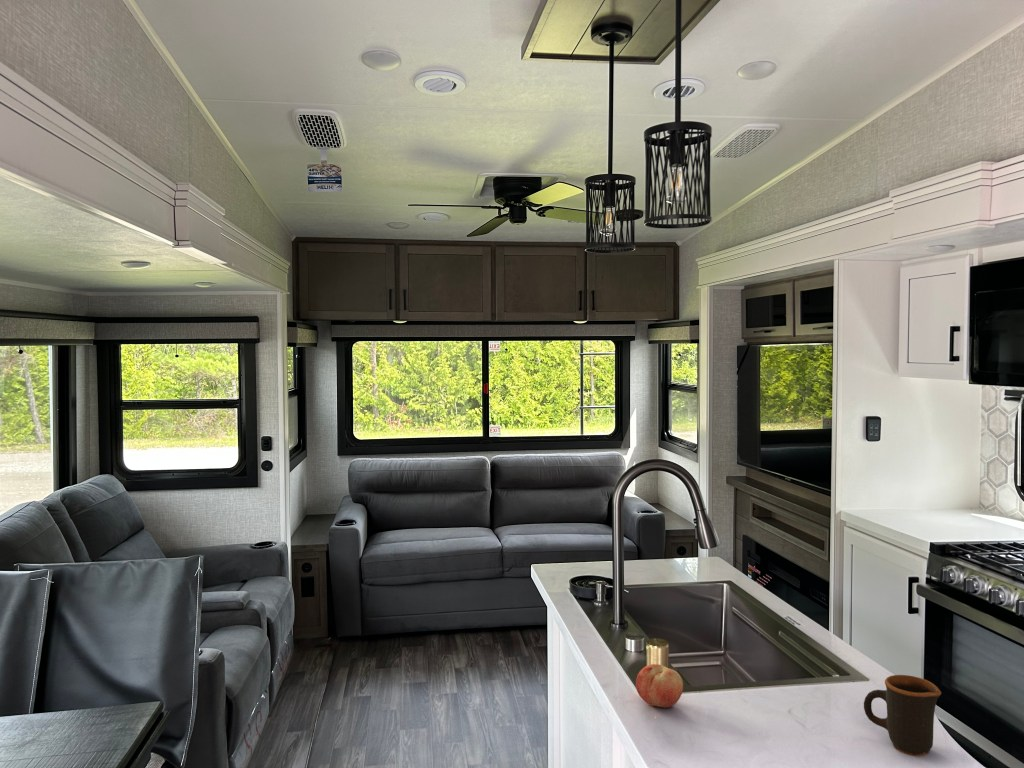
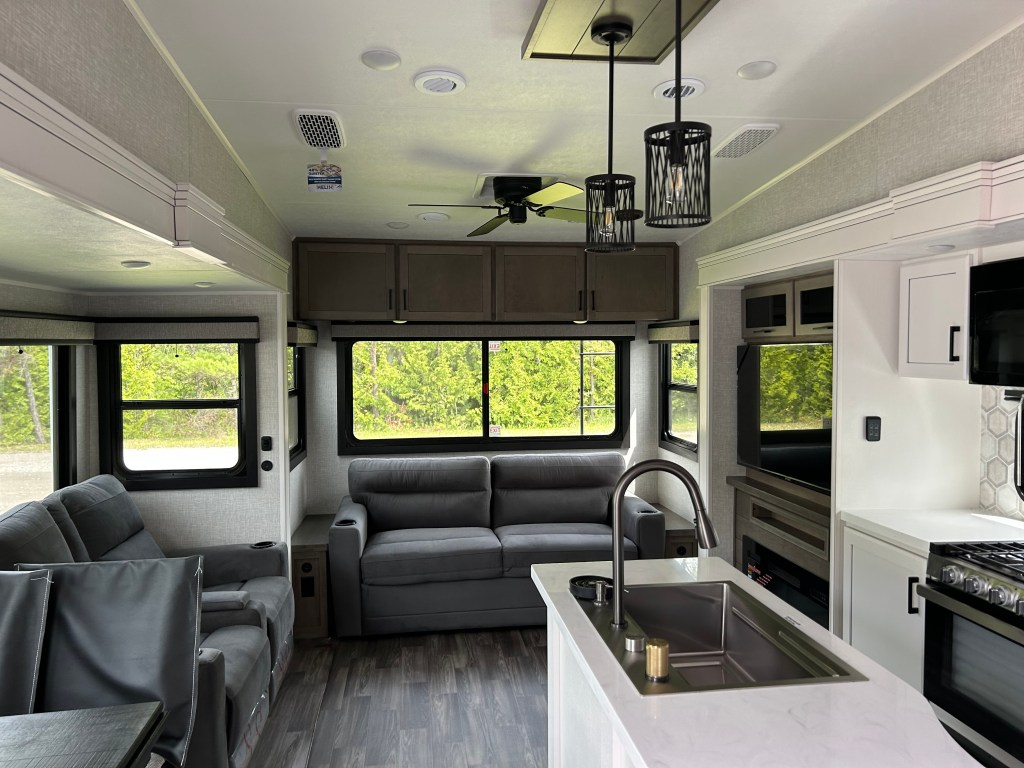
- mug (900, 712)
- fruit (659, 686)
